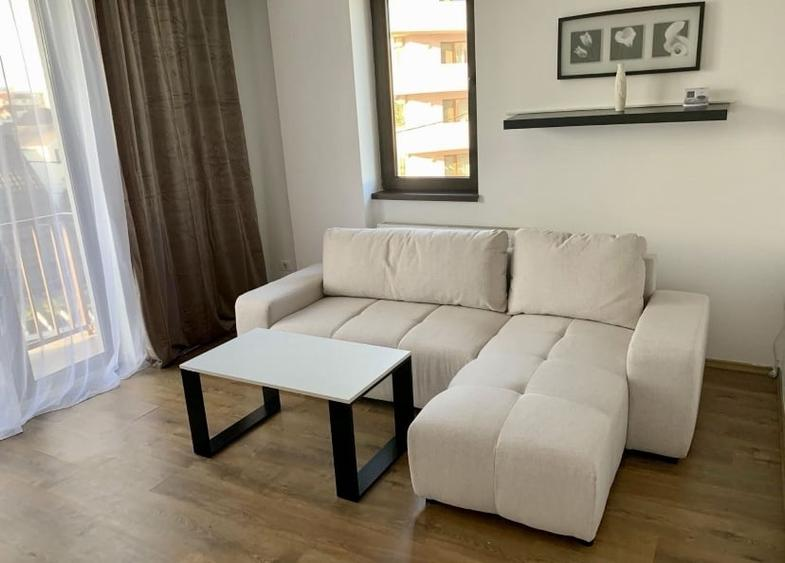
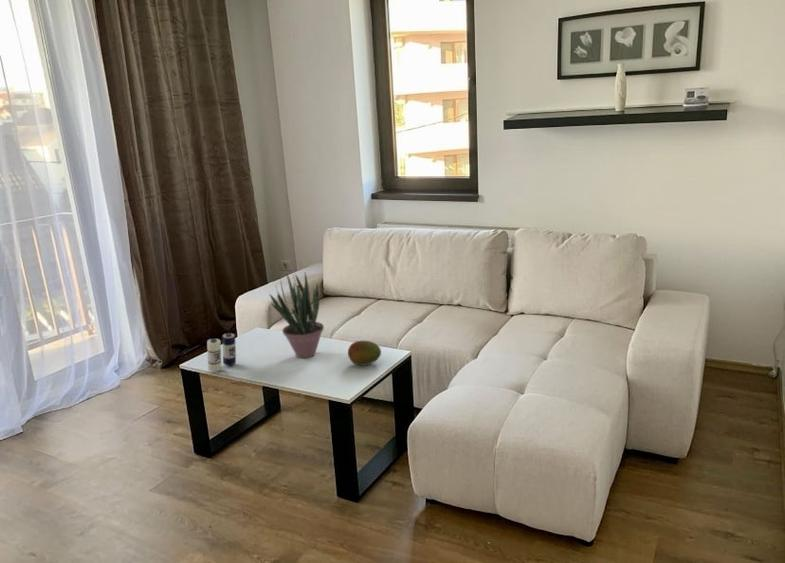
+ potted plant (297, 315)
+ candle (225, 349)
+ fruit (364, 352)
